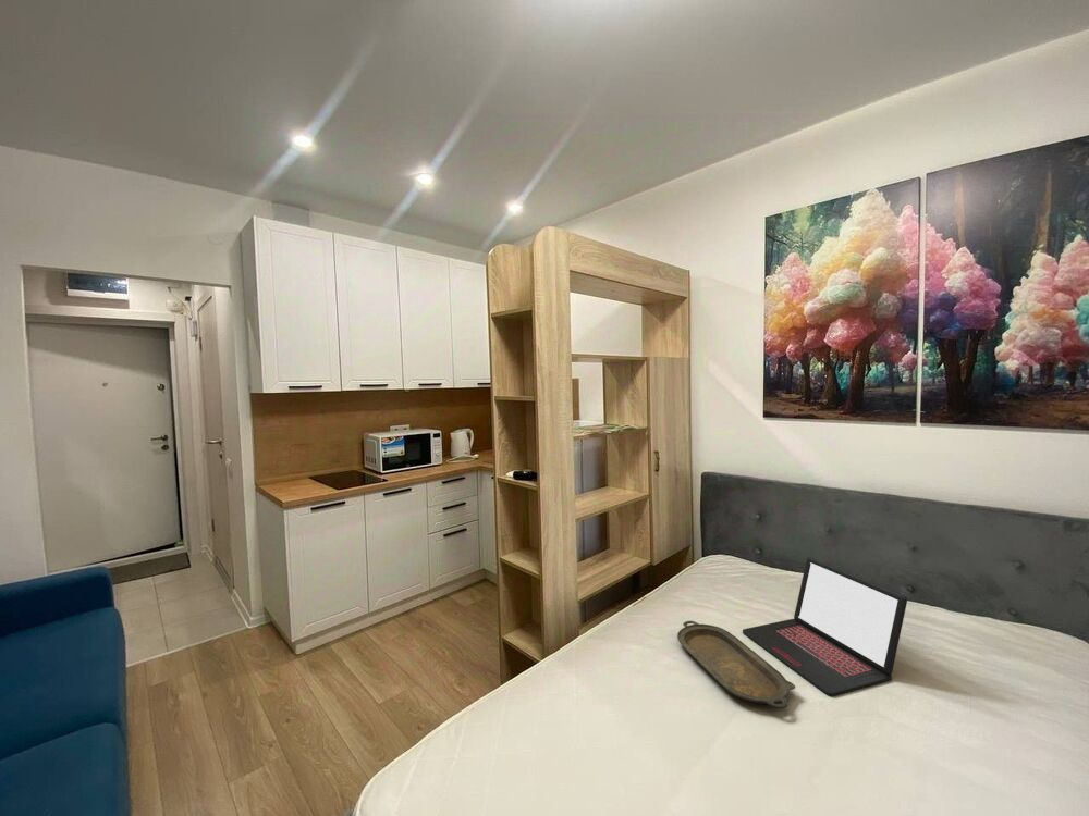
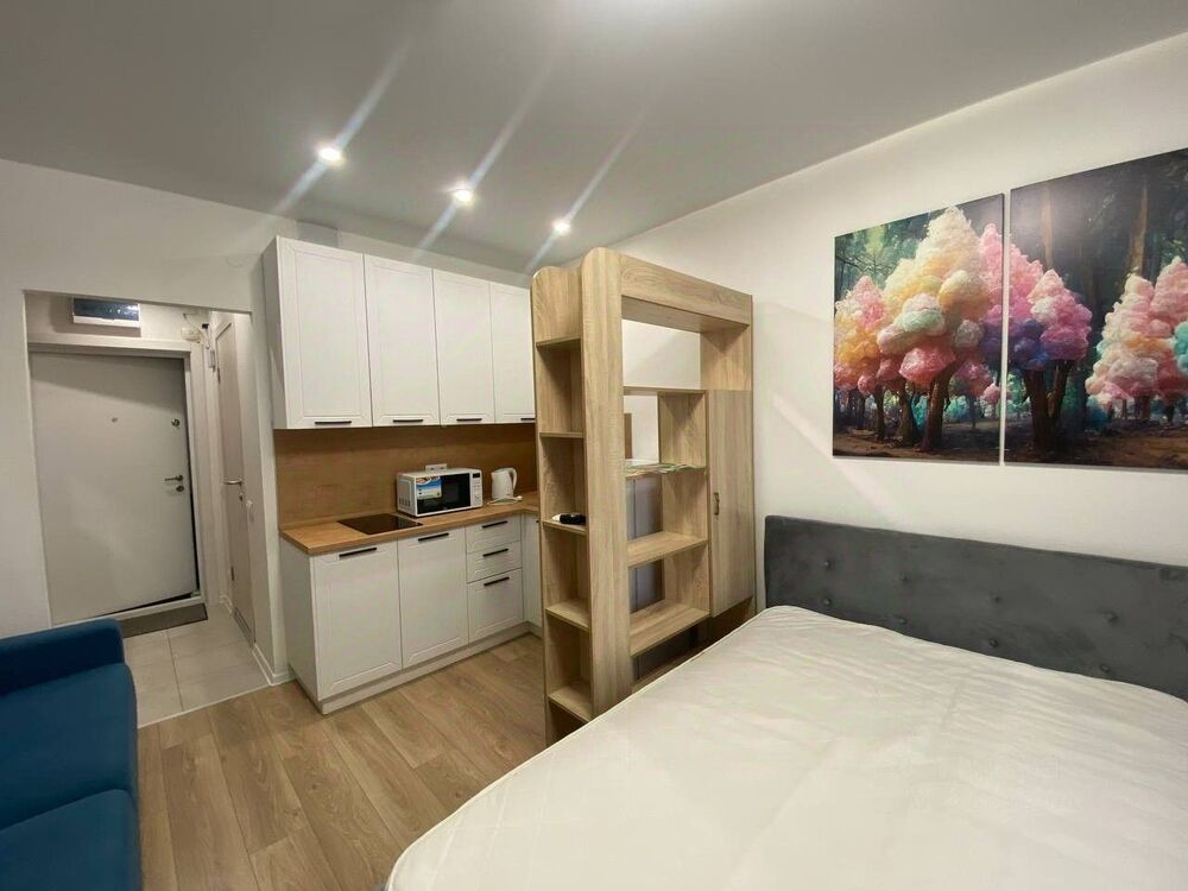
- serving tray (727, 660)
- laptop (817, 617)
